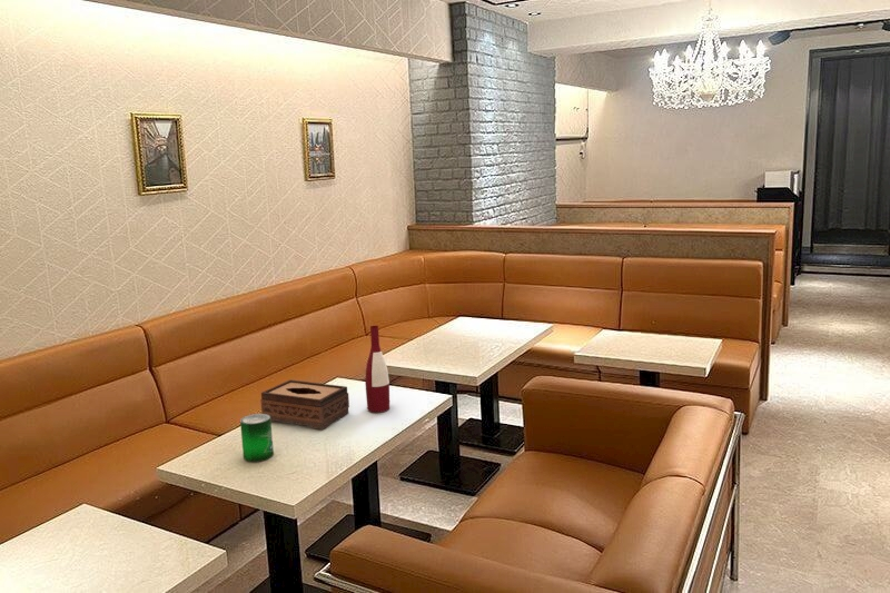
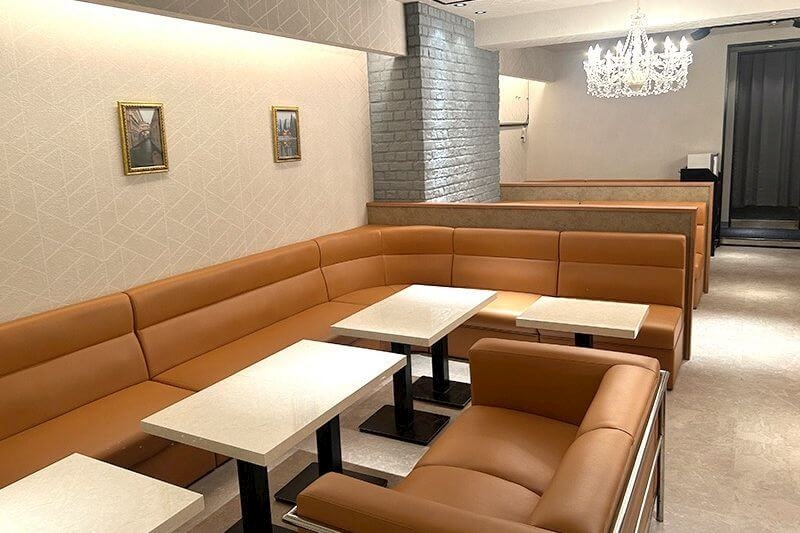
- tissue box (305, 403)
- alcohol (376, 367)
- beverage can (257, 437)
